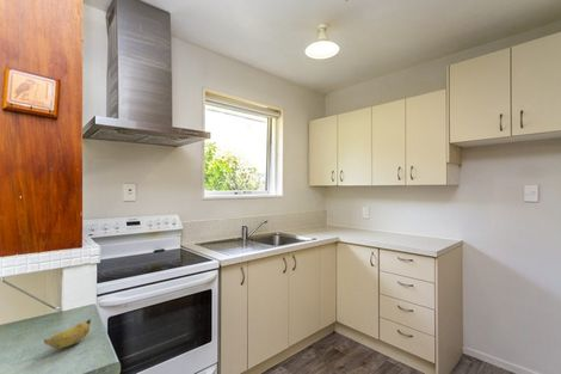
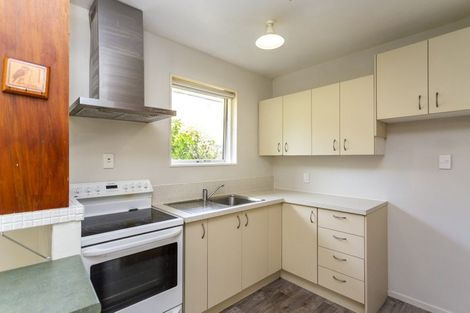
- banana (69, 336)
